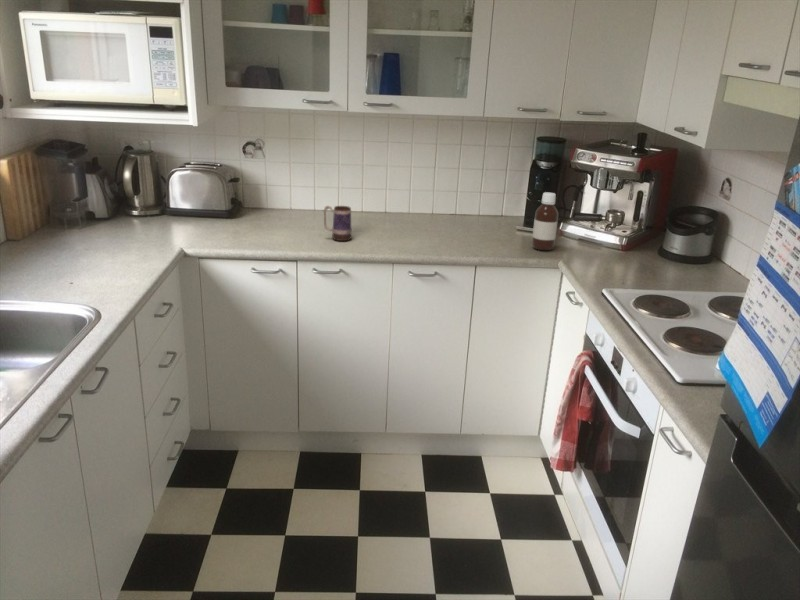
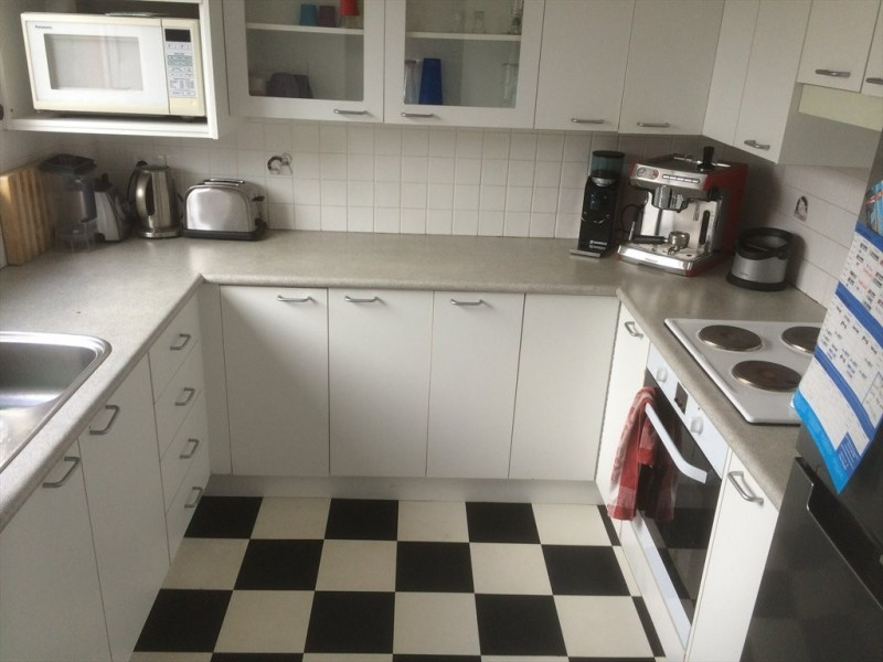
- mug (337, 222)
- bottle (545, 221)
